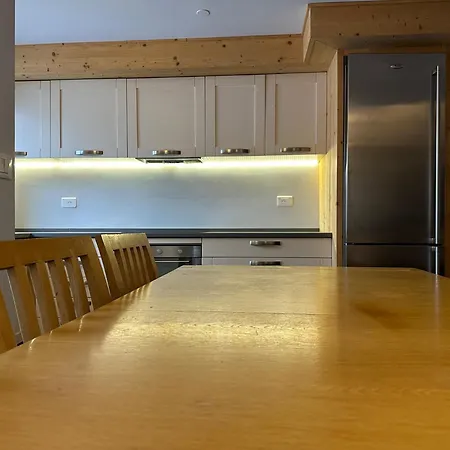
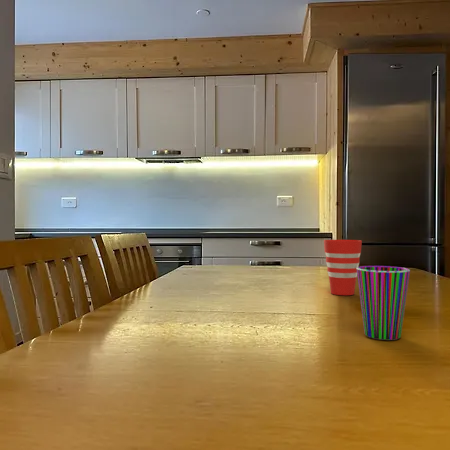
+ cup (382, 302)
+ cup (342, 266)
